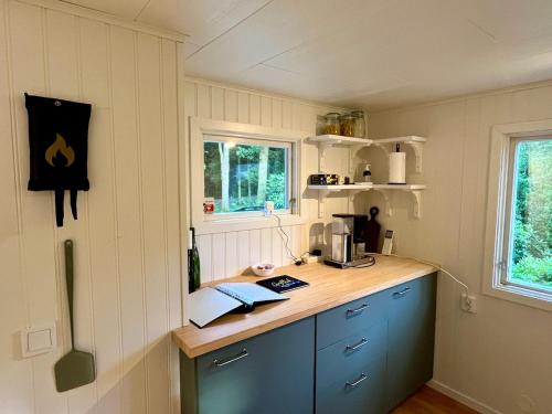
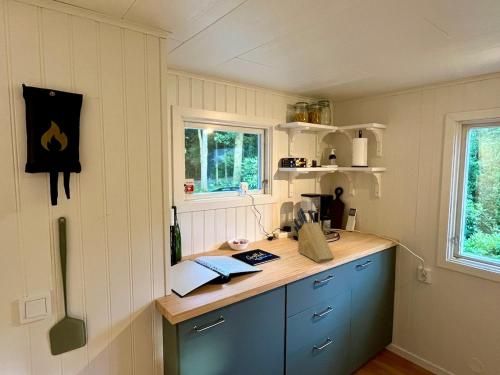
+ knife block (311, 232)
